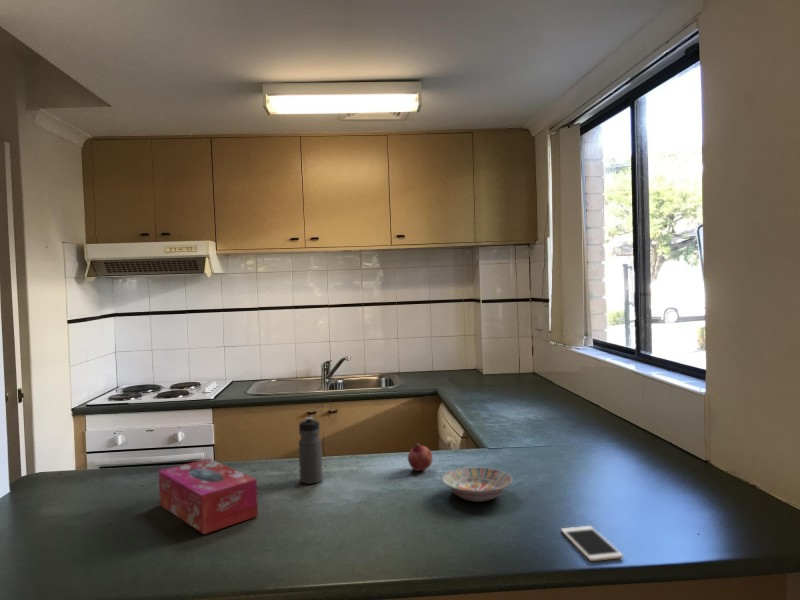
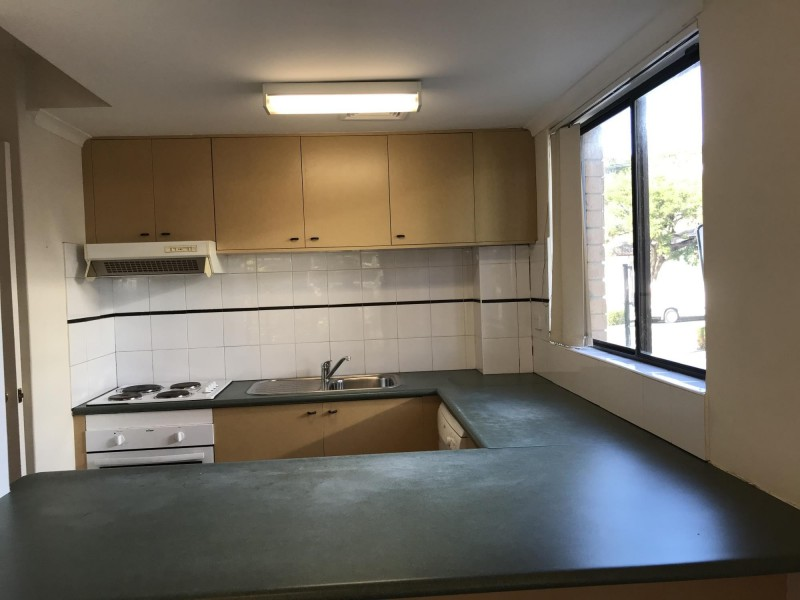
- fruit (419, 456)
- tissue box (206, 492)
- bowl (477, 486)
- cell phone (590, 542)
- water bottle (310, 448)
